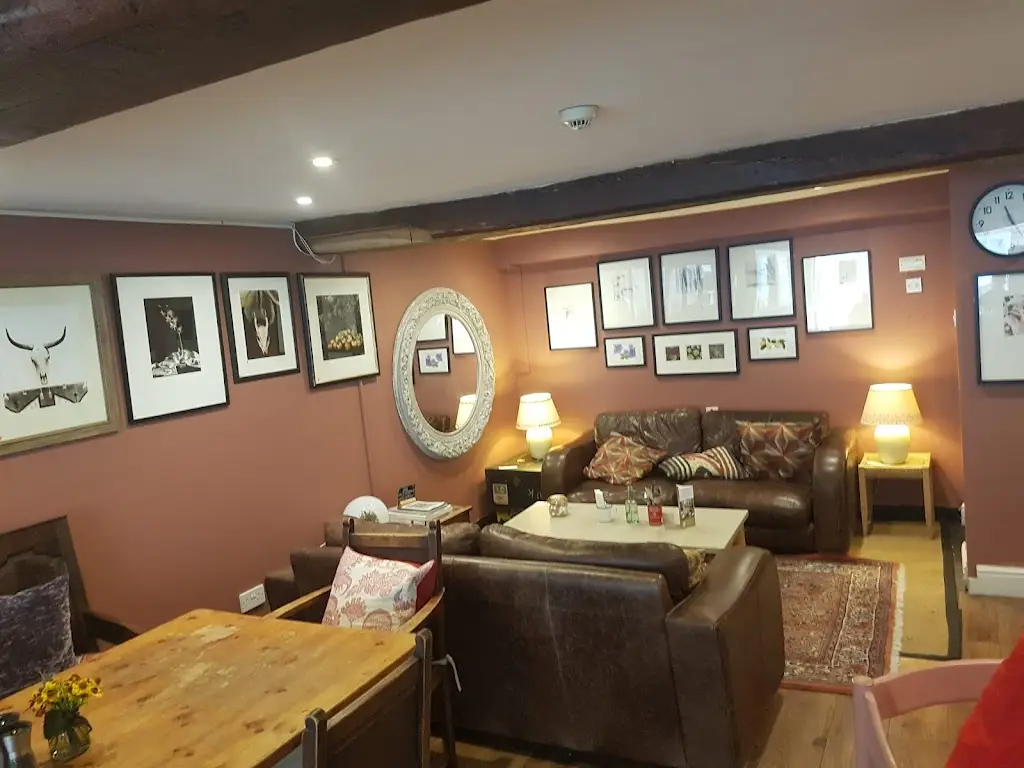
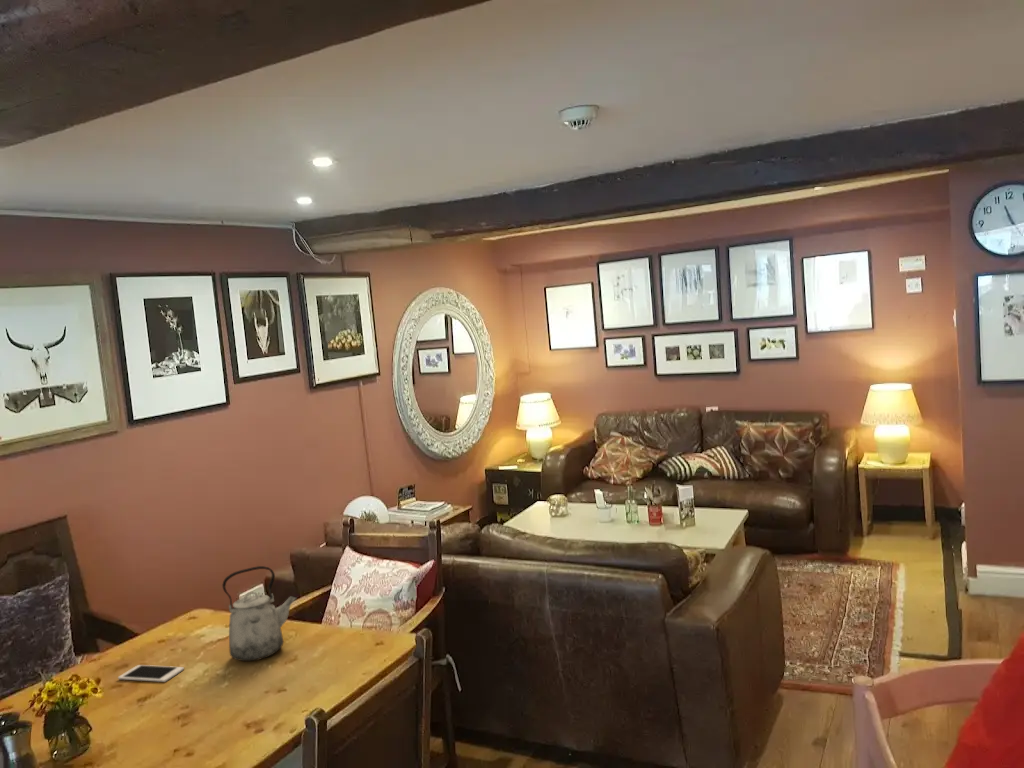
+ cell phone (151, 673)
+ kettle (262, 609)
